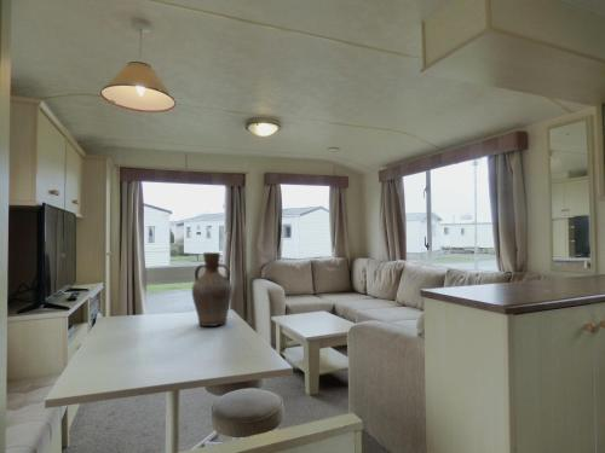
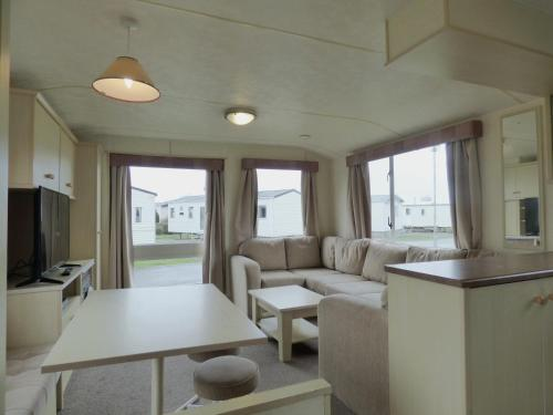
- vase (212, 288)
